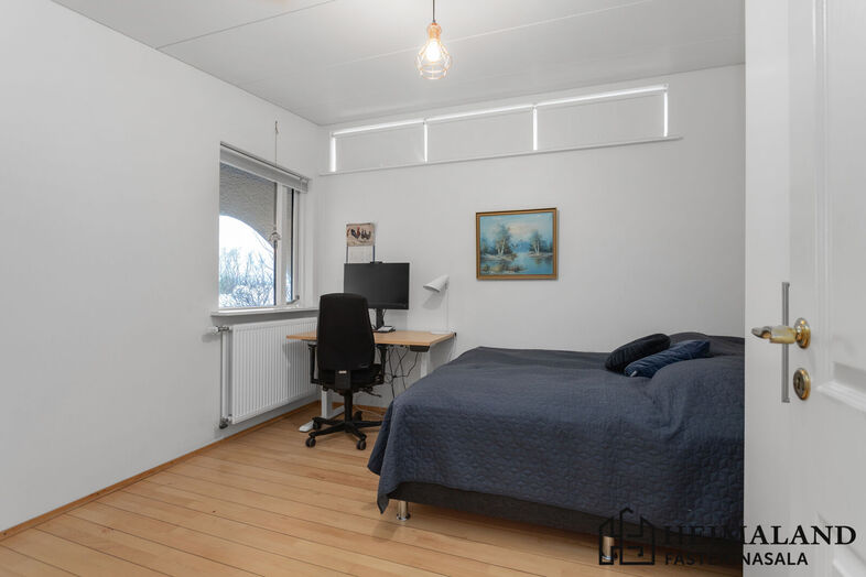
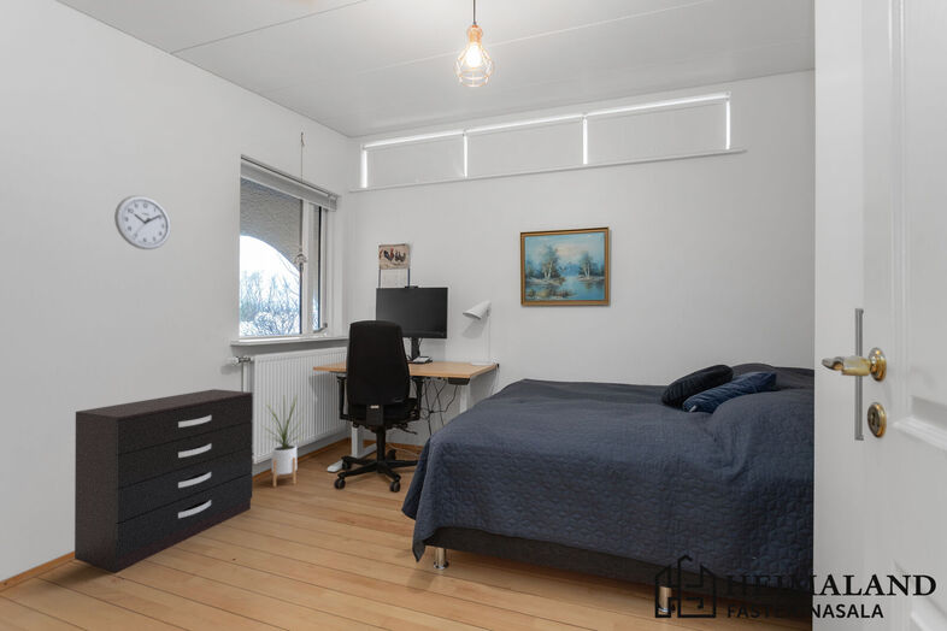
+ house plant (283, 436)
+ dresser (175, 466)
+ wall clock (145, 222)
